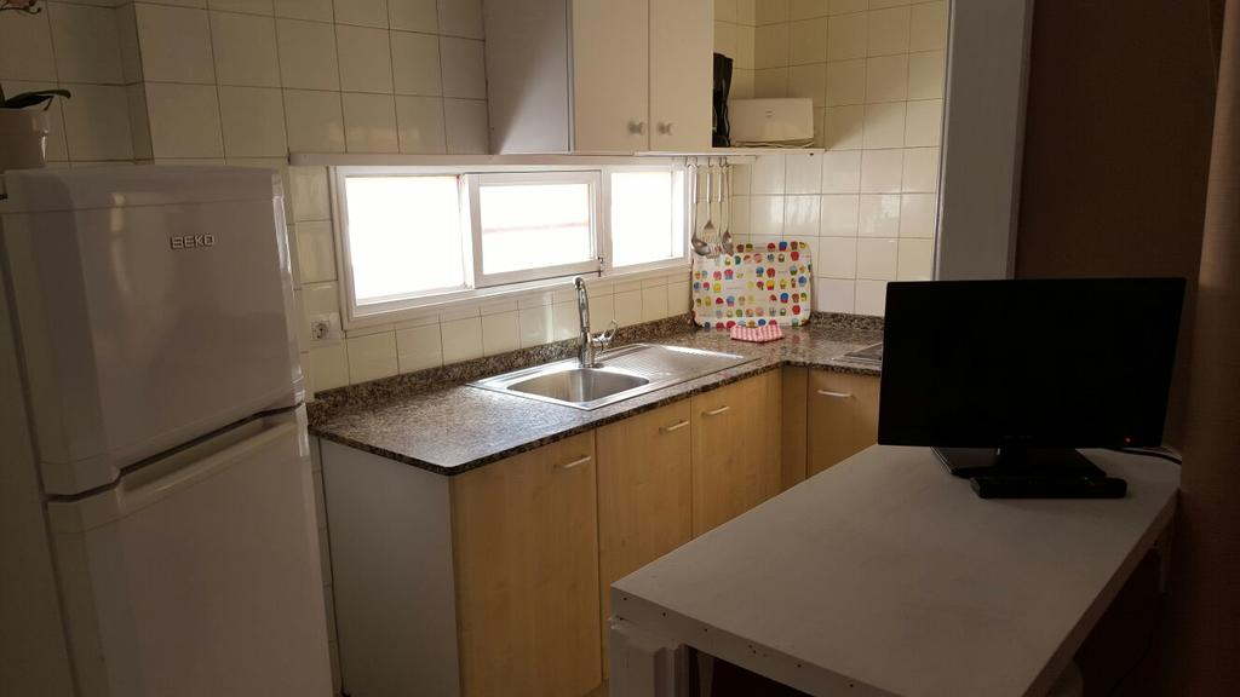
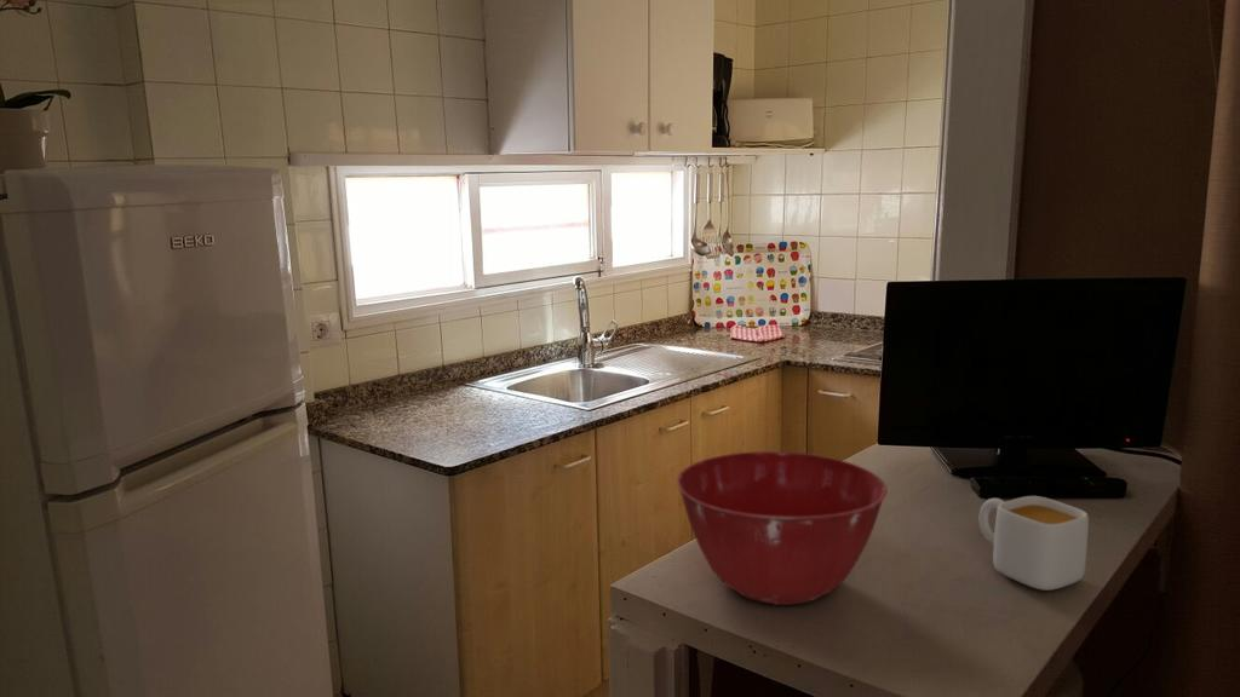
+ mug (1023, 536)
+ mixing bowl (779, 531)
